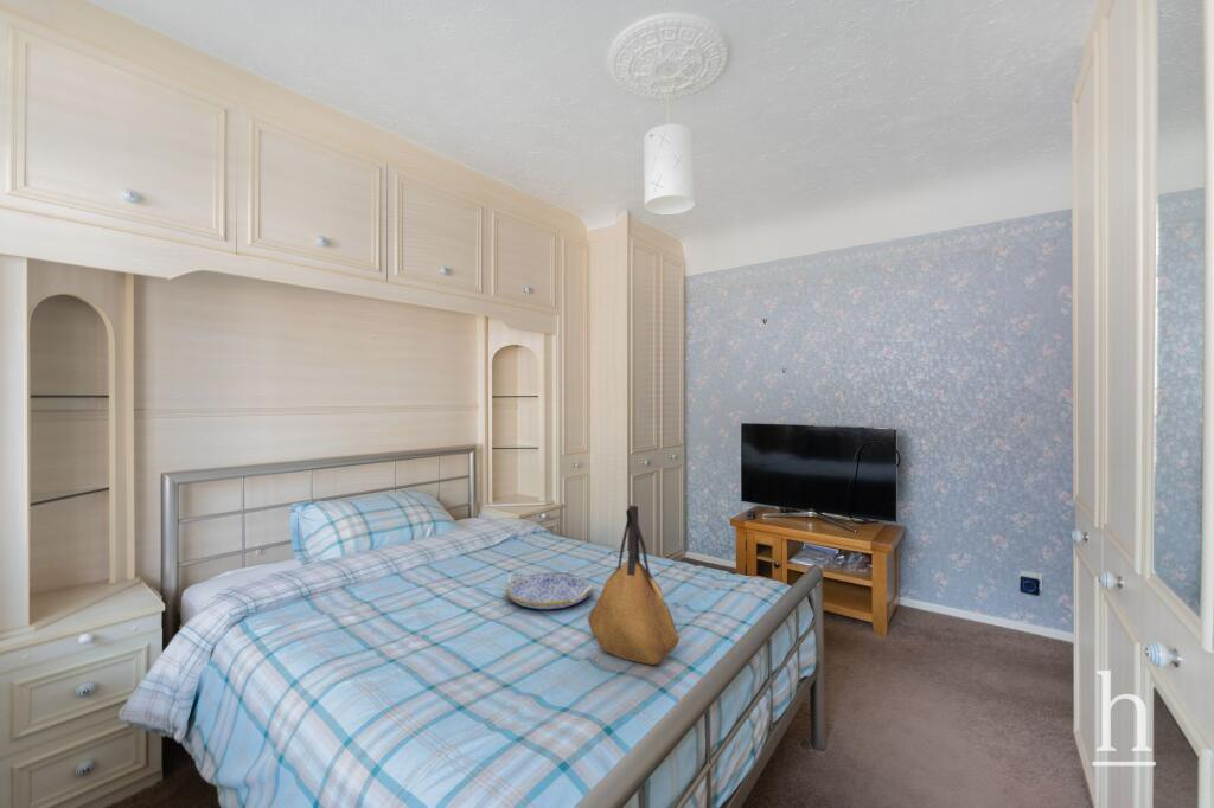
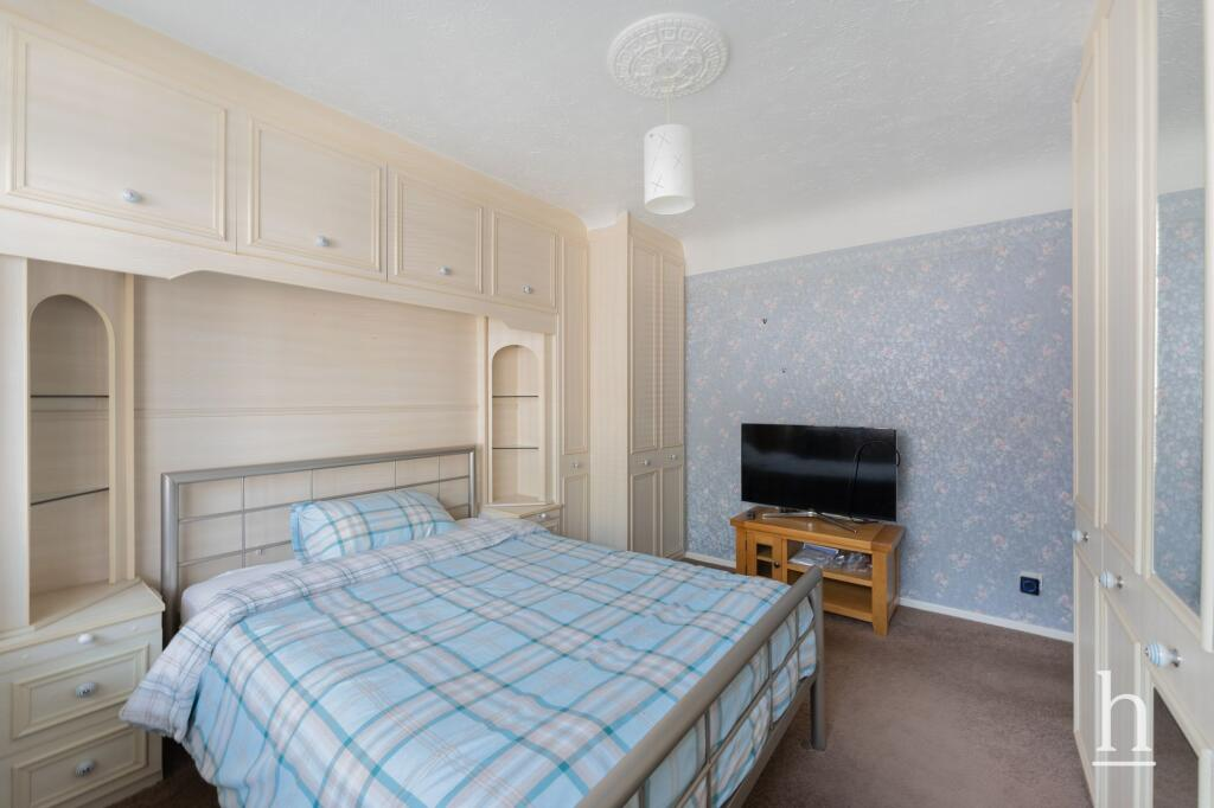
- tote bag (631, 583)
- serving tray (549, 588)
